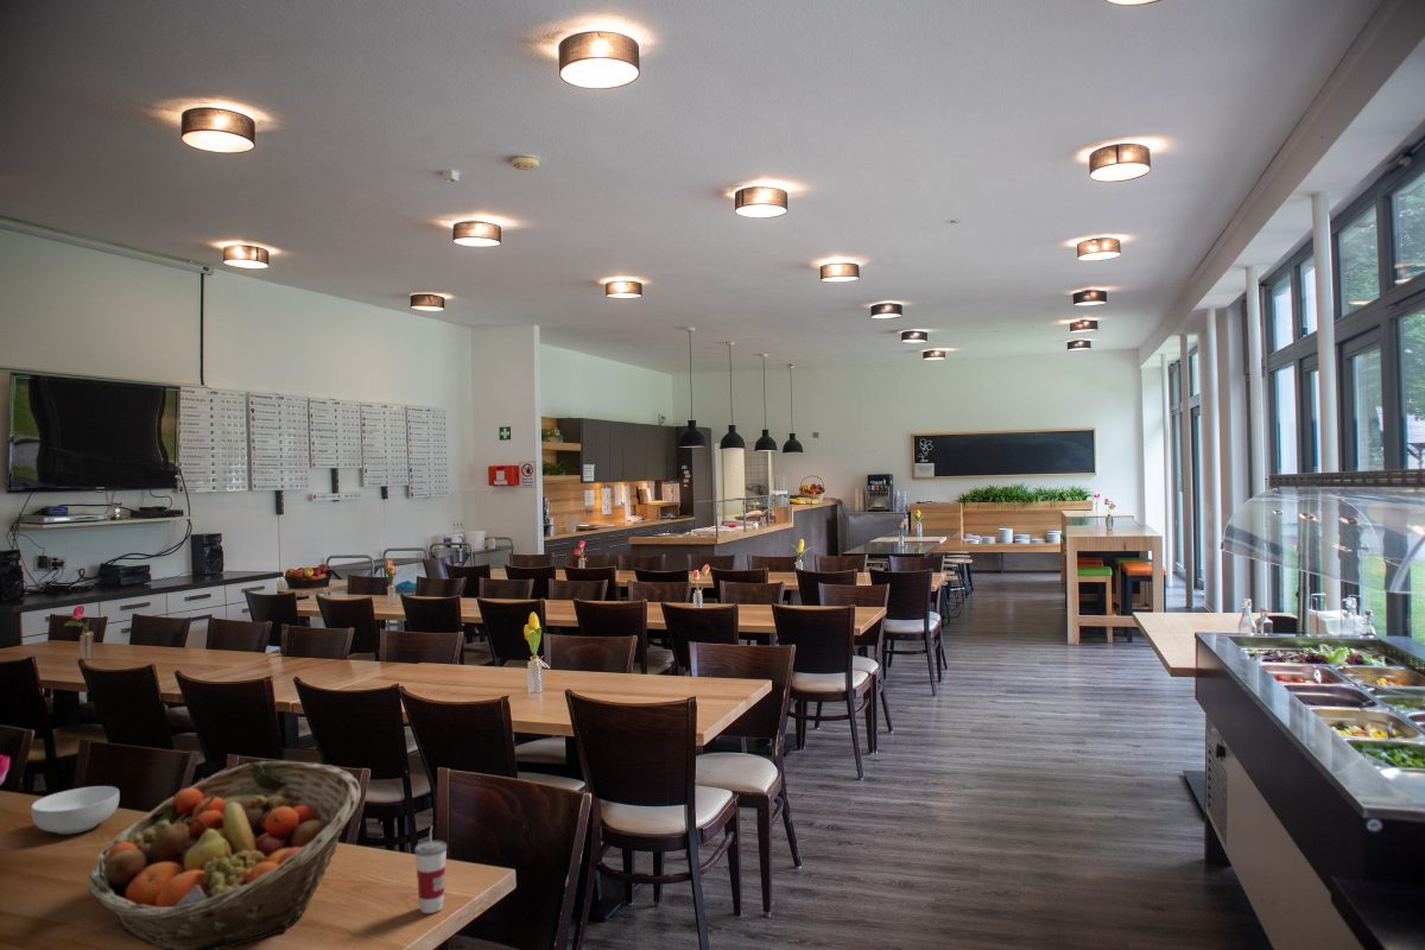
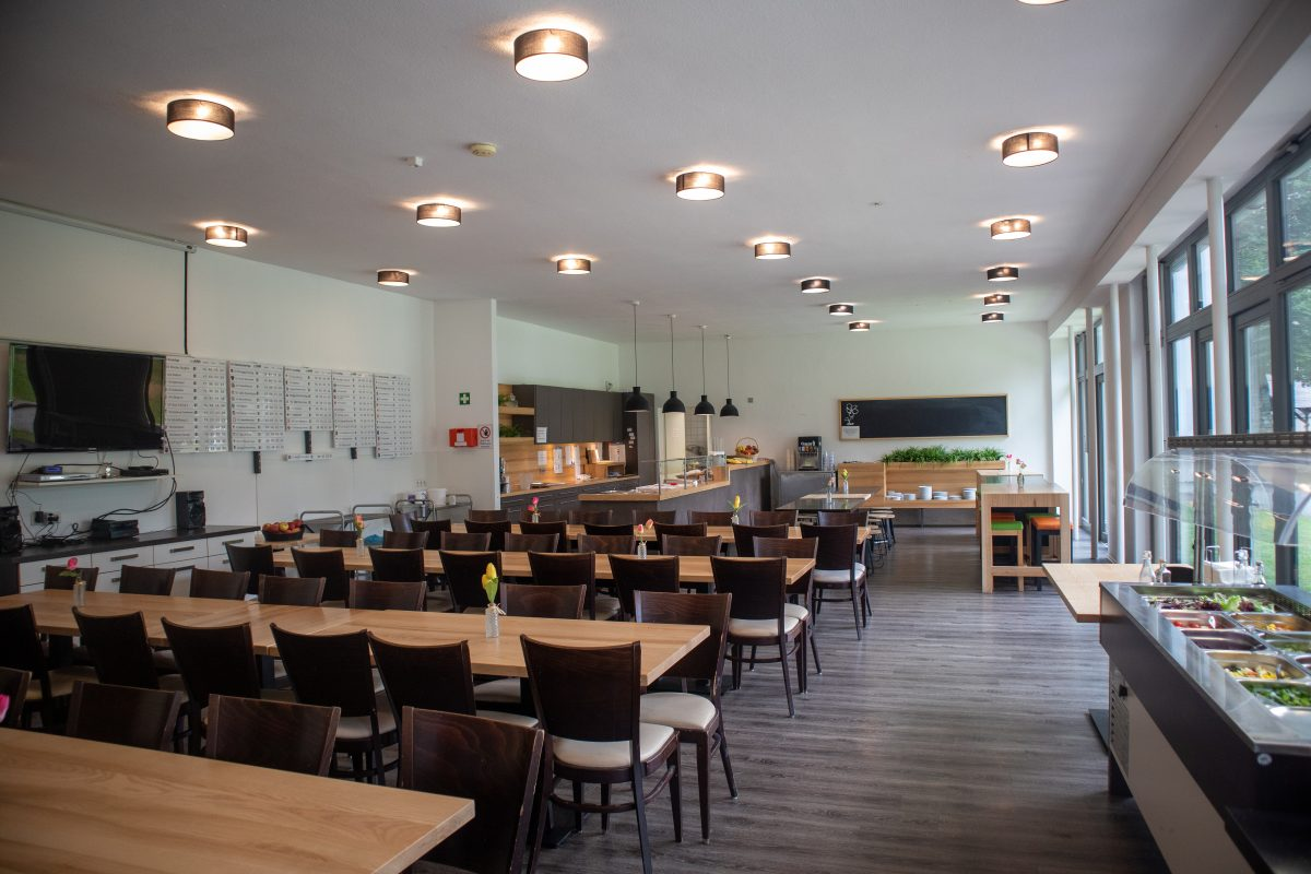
- cup (430, 866)
- cereal bowl (76, 812)
- fruit basket (230, 848)
